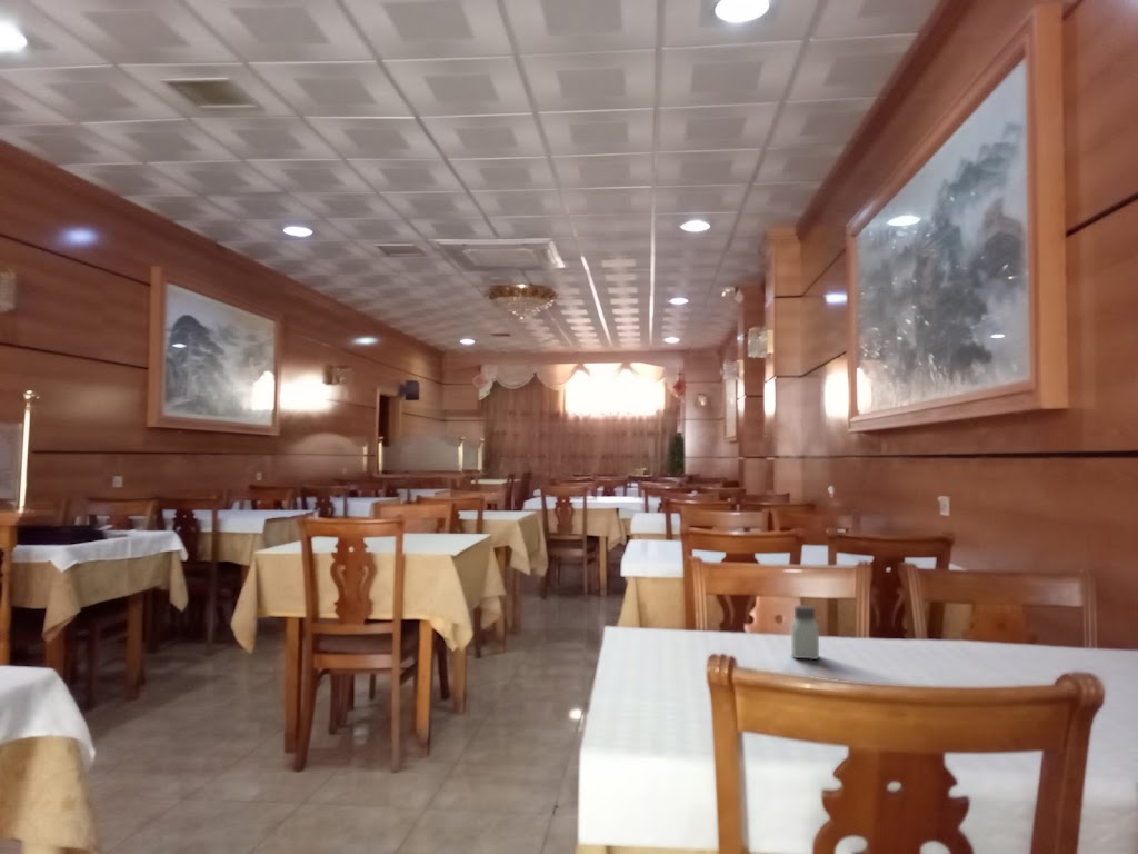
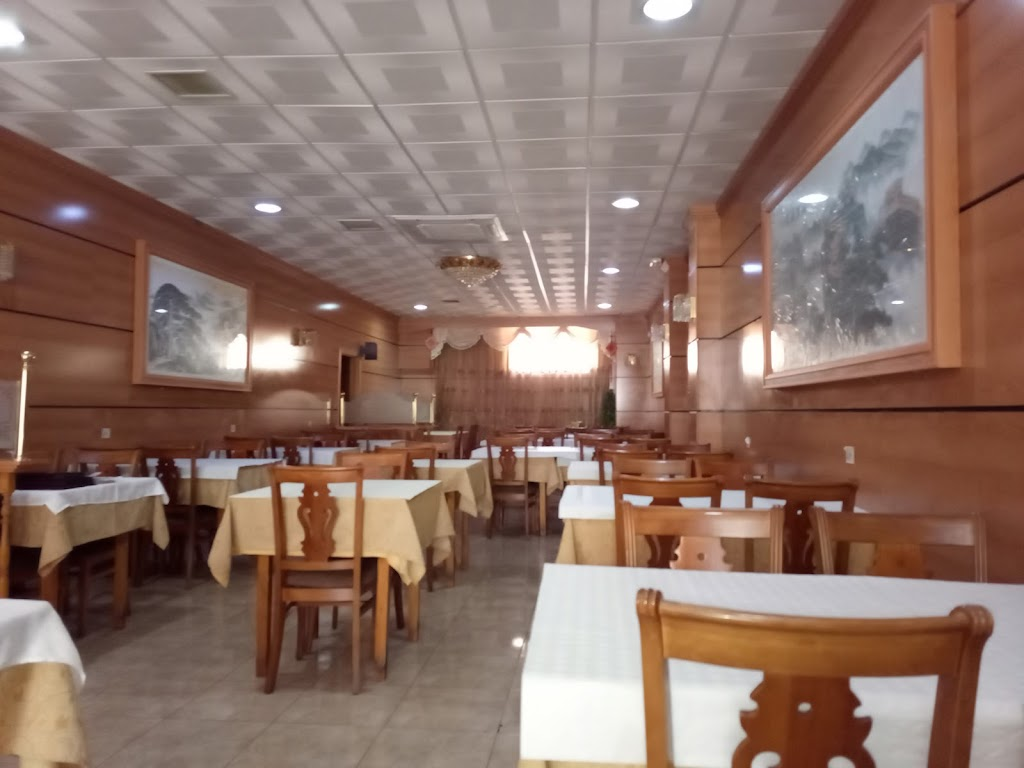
- saltshaker (805, 630)
